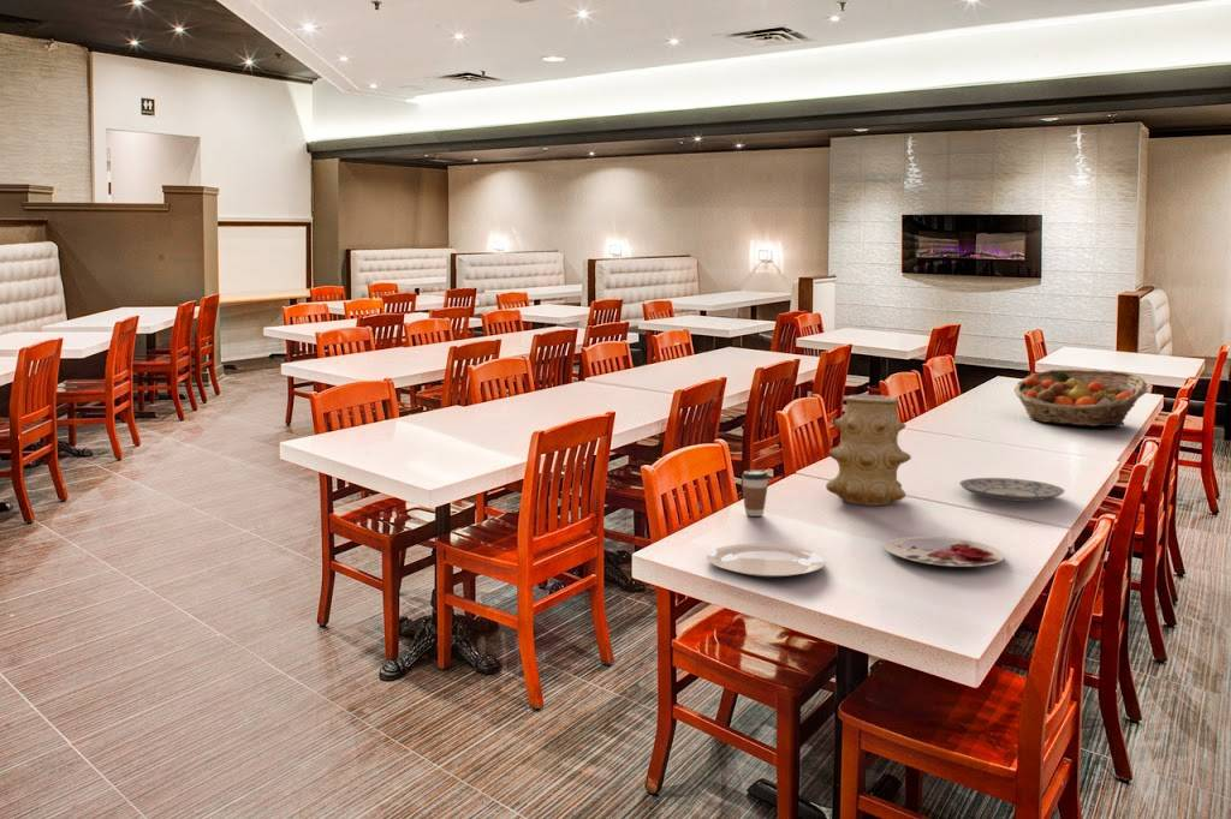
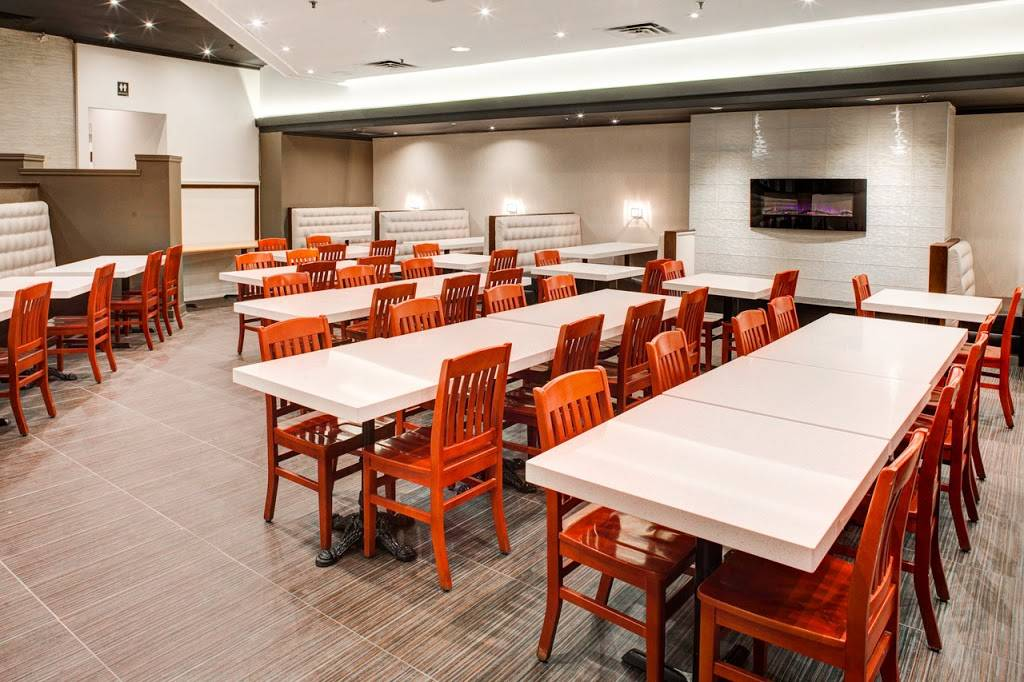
- coffee cup (754, 492)
- plate (1010, 491)
- plate (765, 561)
- fruit basket (1077, 396)
- vase (867, 448)
- plate (942, 549)
